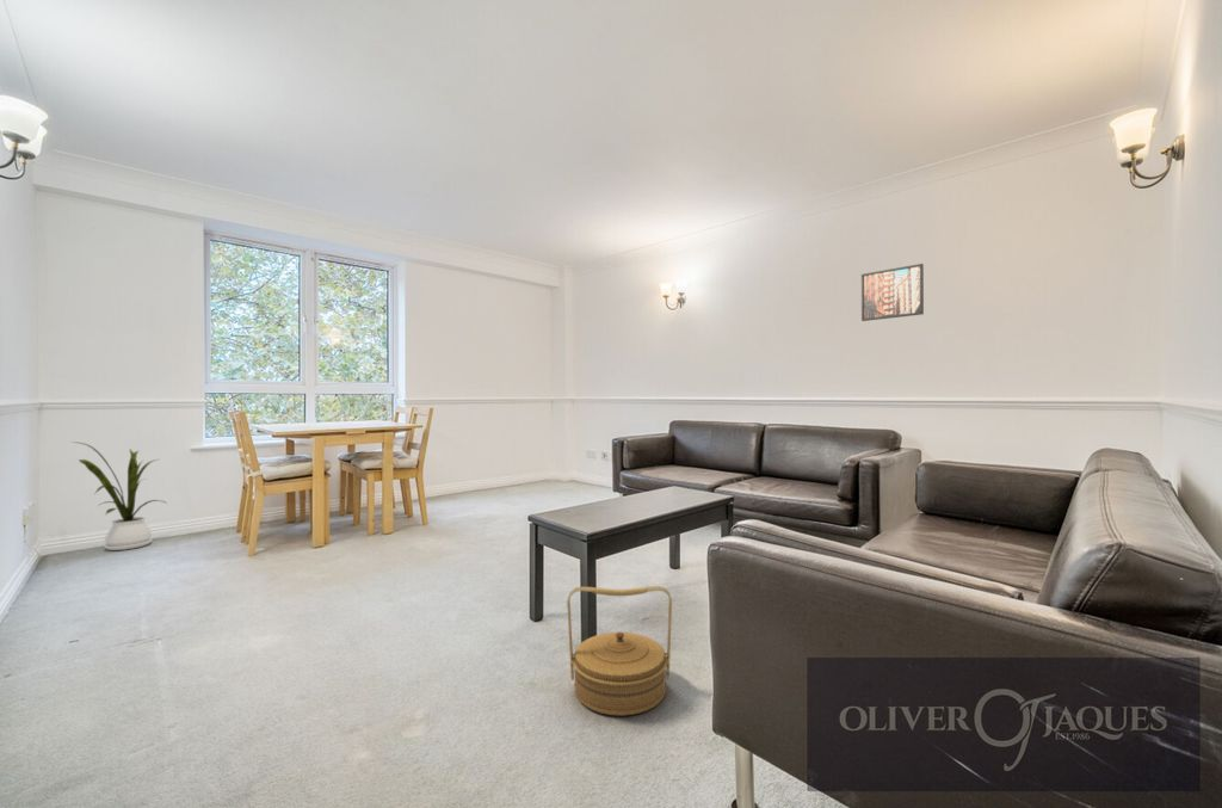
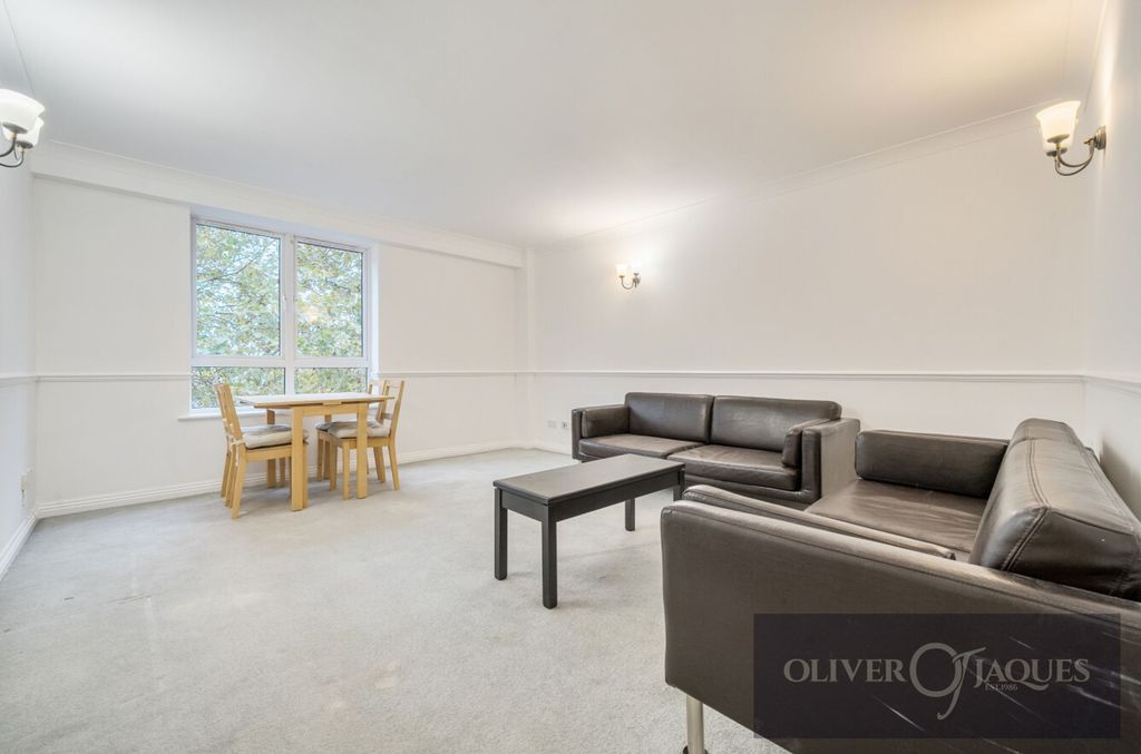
- basket (619, 637)
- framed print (890, 292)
- house plant (122, 493)
